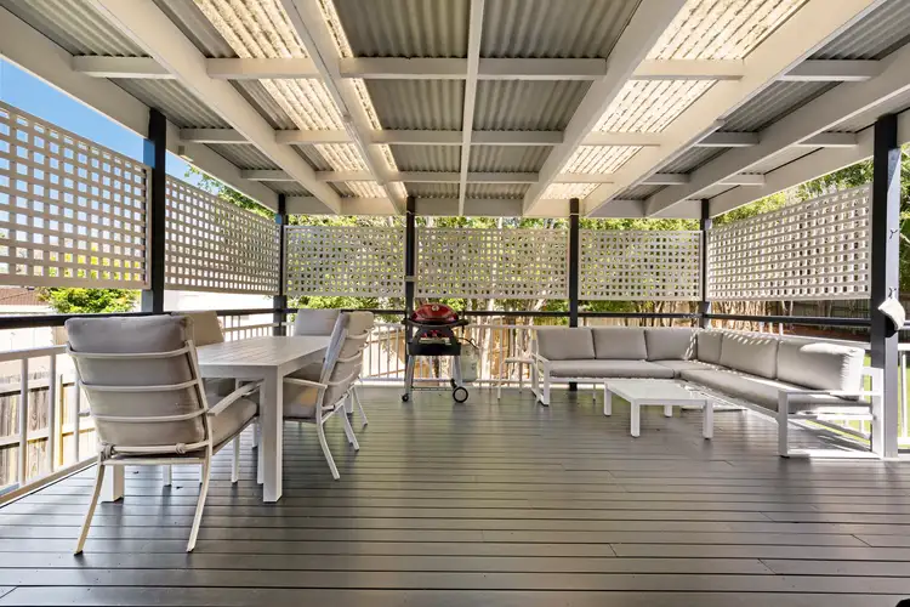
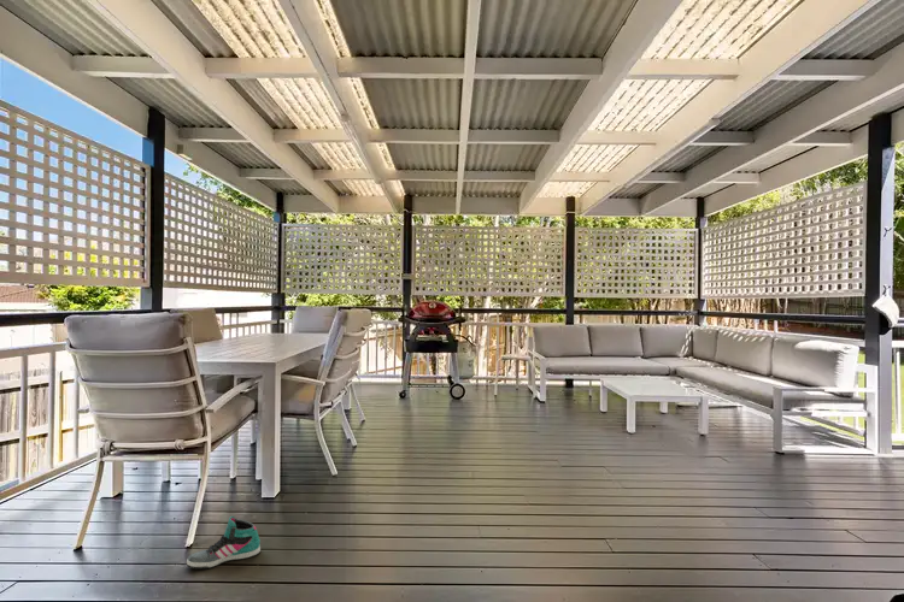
+ sneaker (224, 539)
